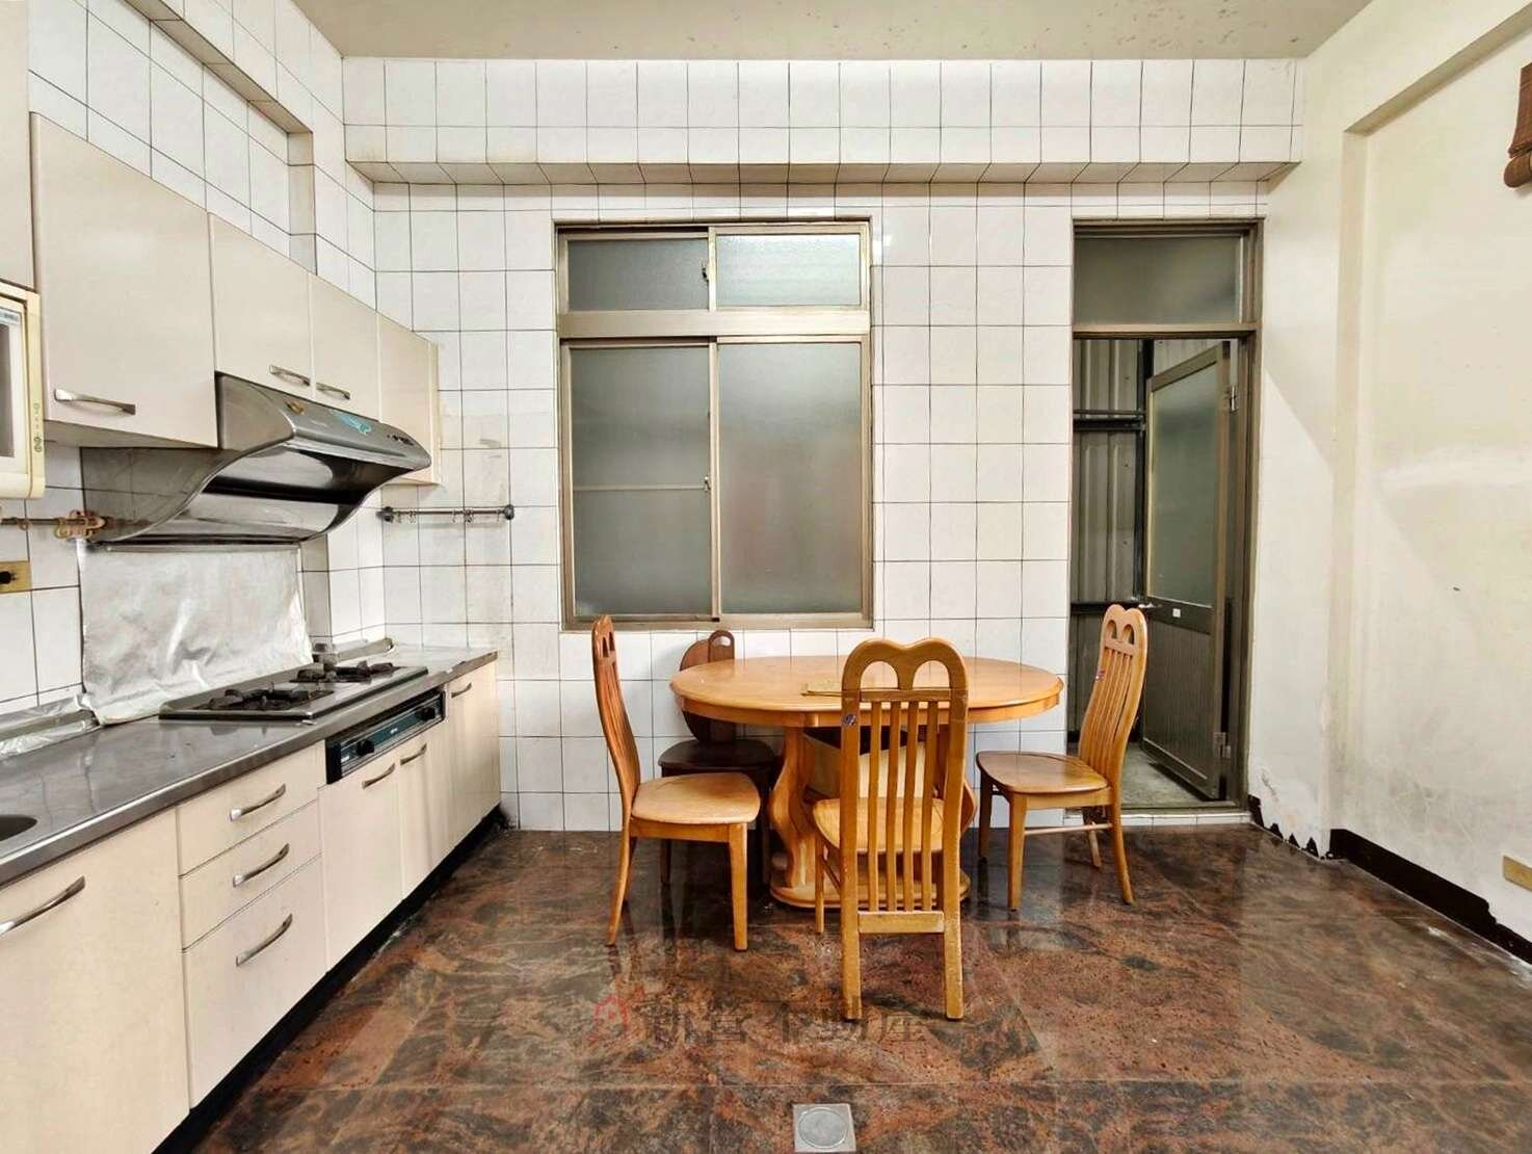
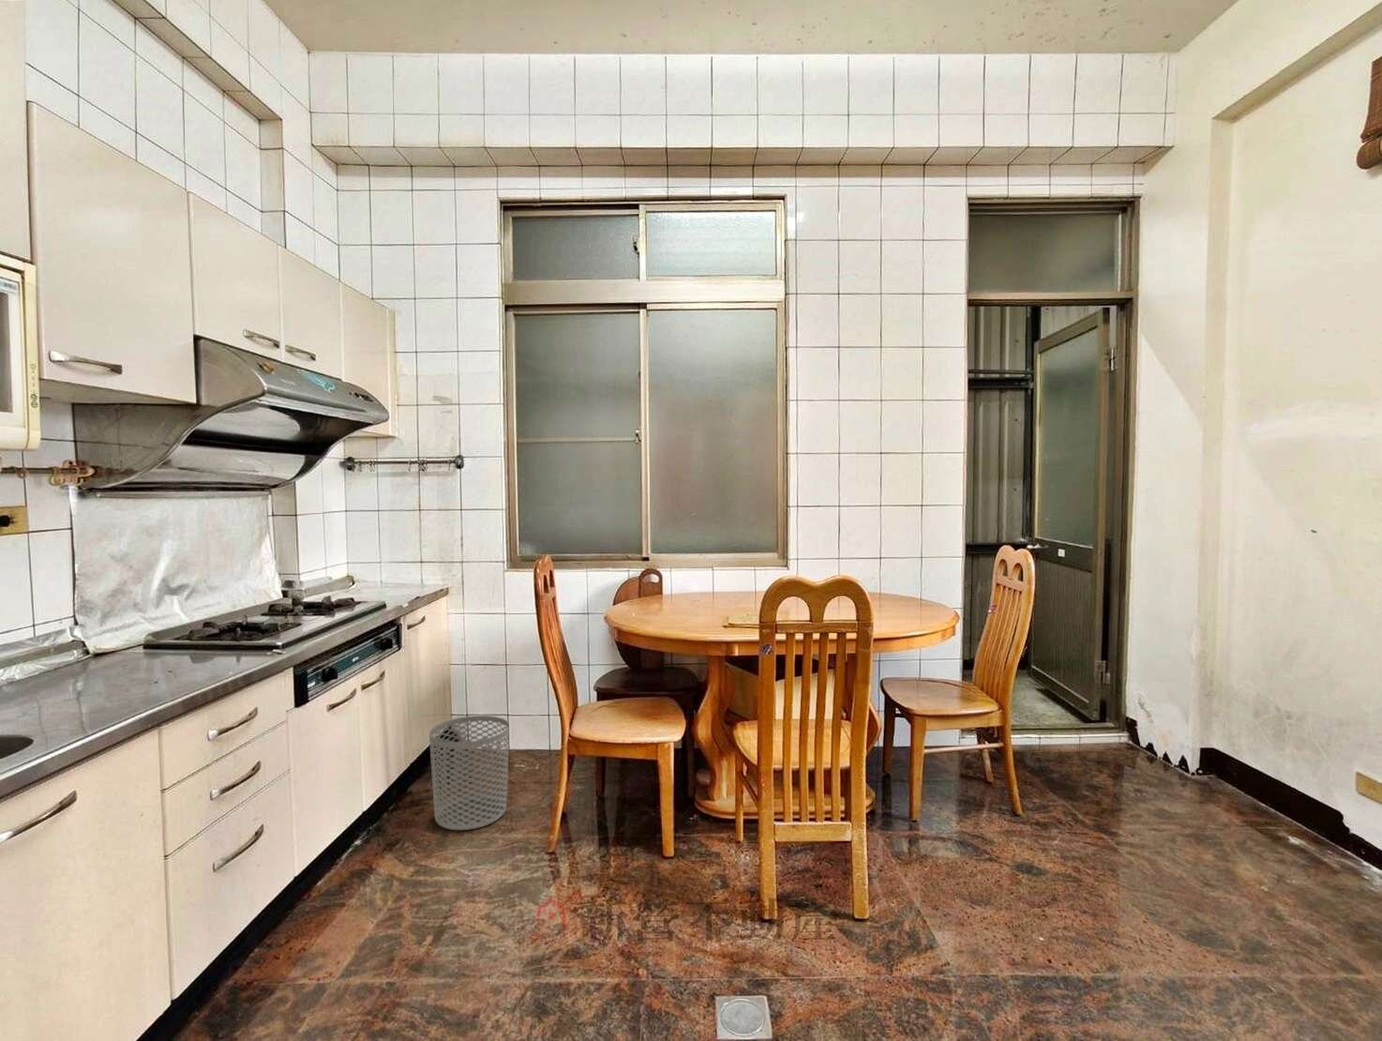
+ waste bin (470, 770)
